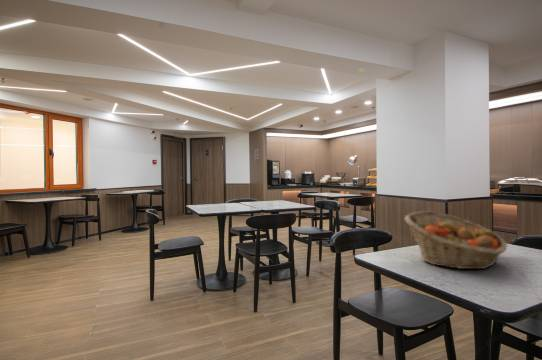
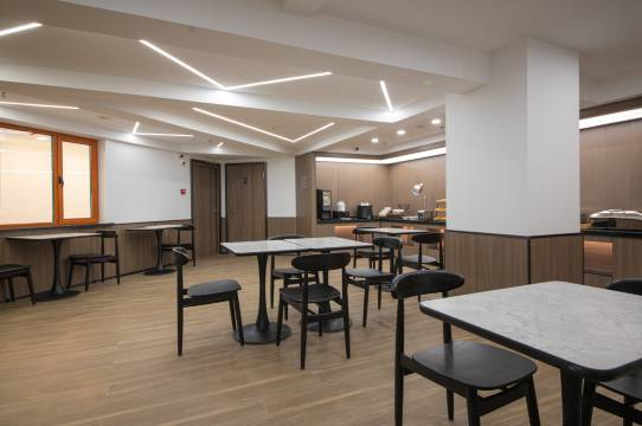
- fruit basket (453, 237)
